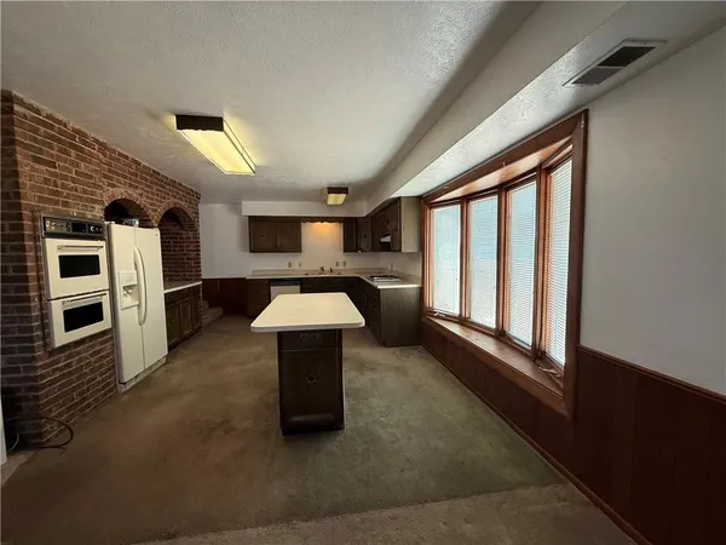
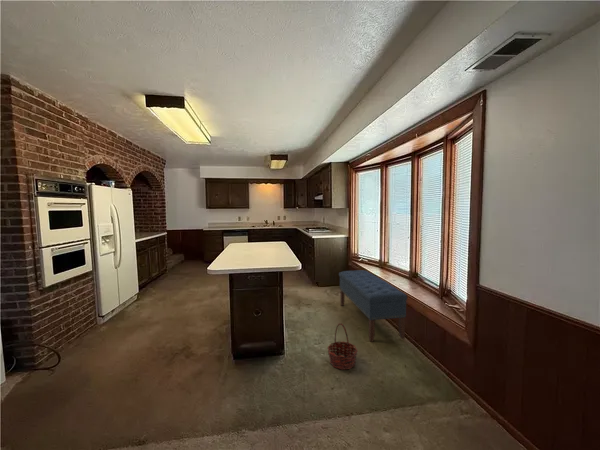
+ basket (342, 343)
+ bench (367, 299)
